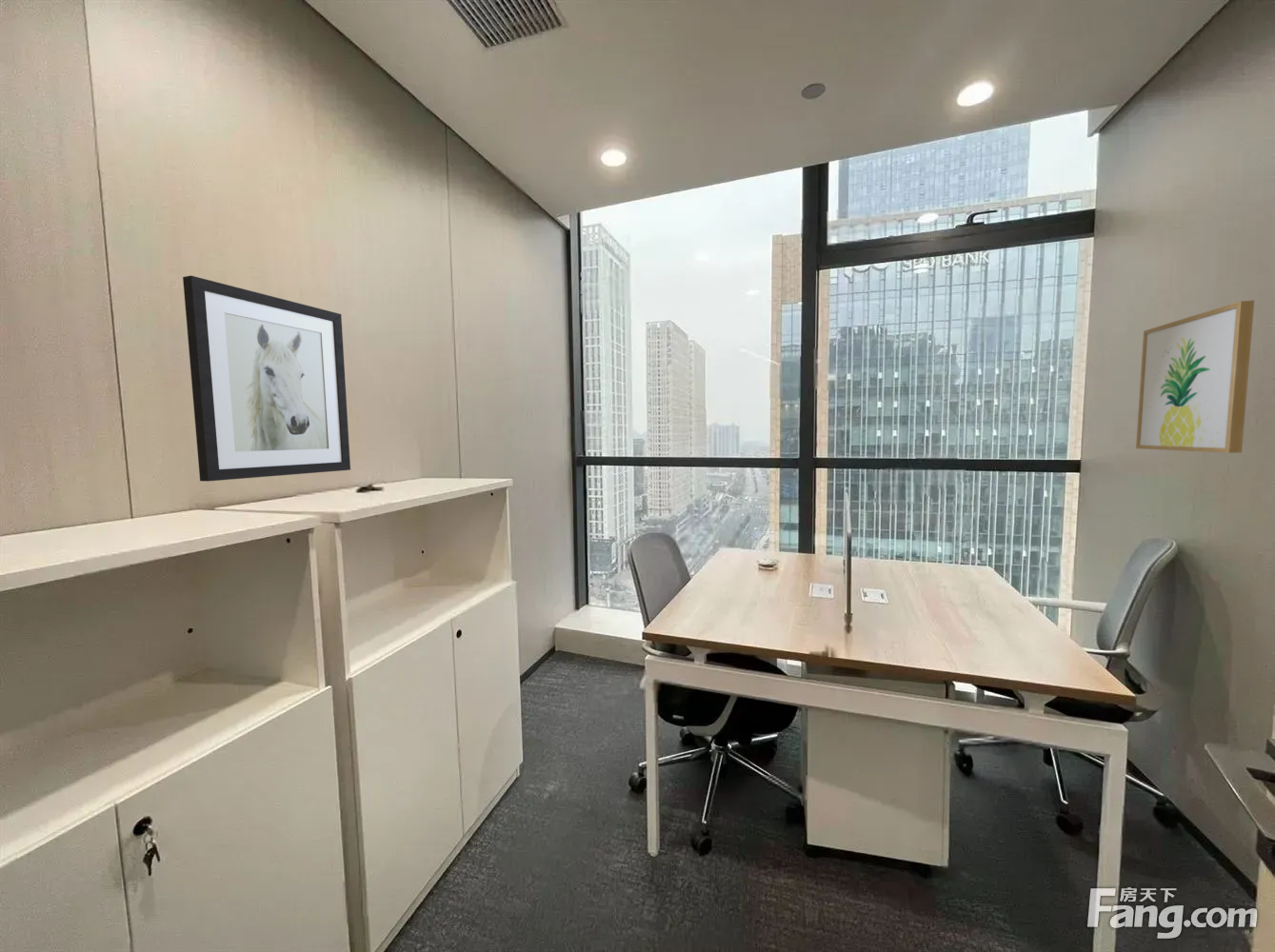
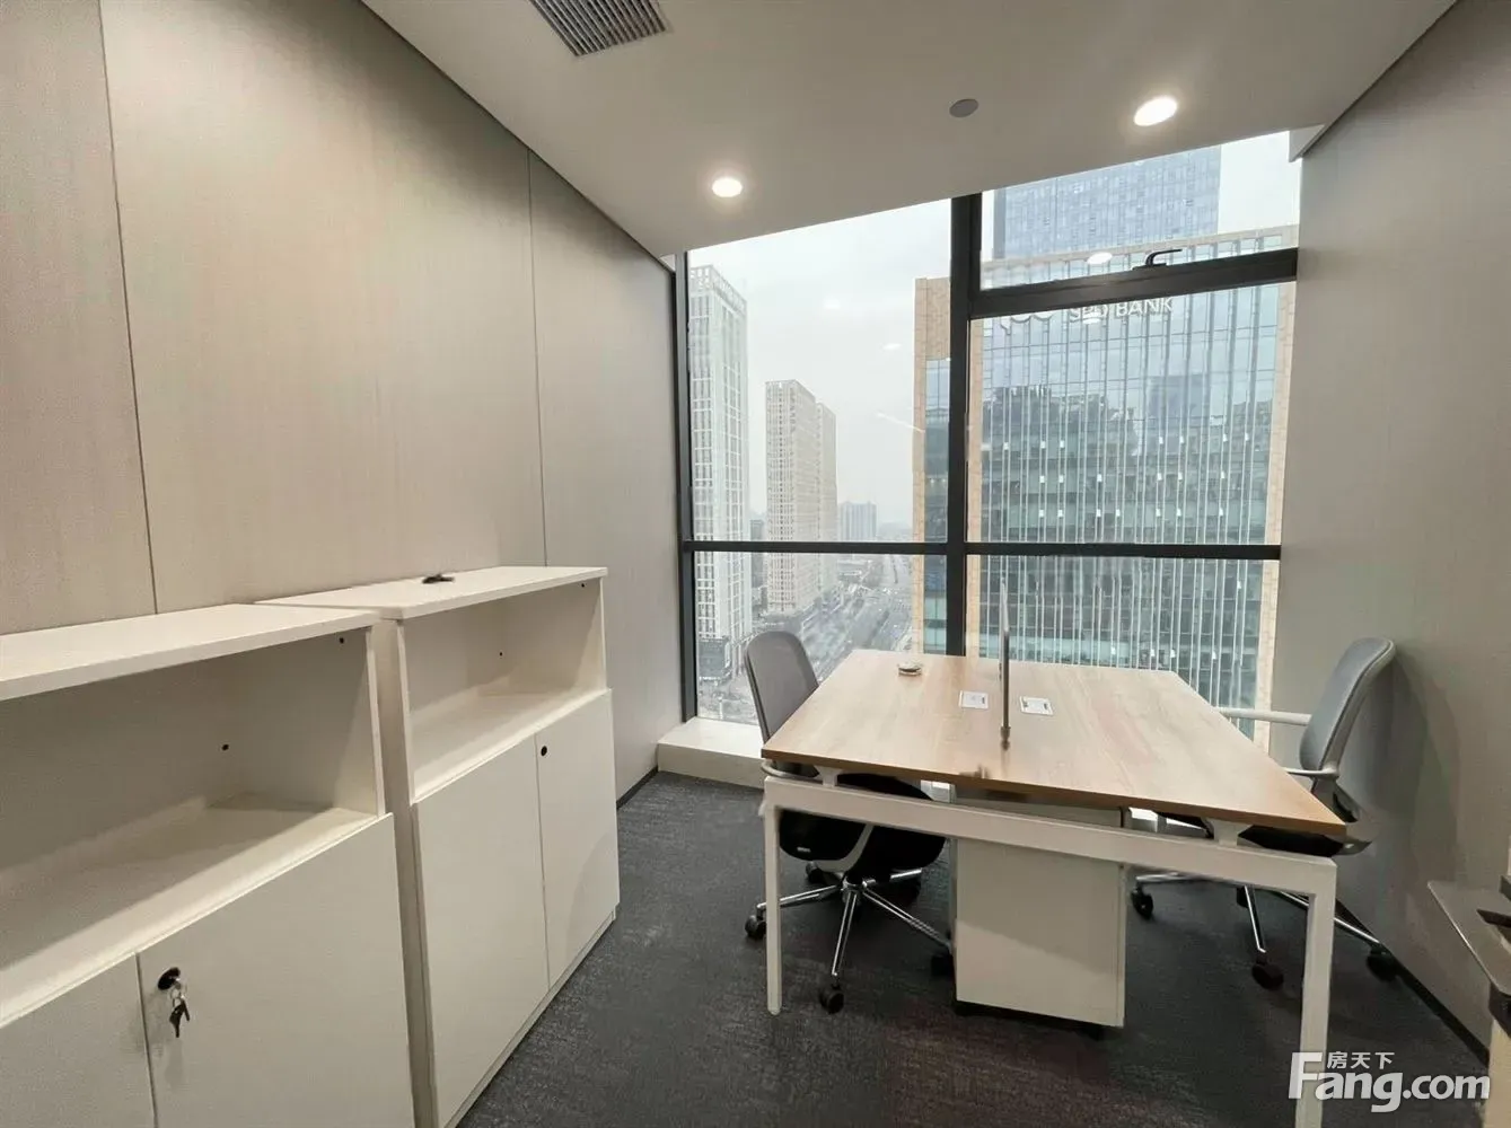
- wall art (279, 387)
- wall art (1186, 385)
